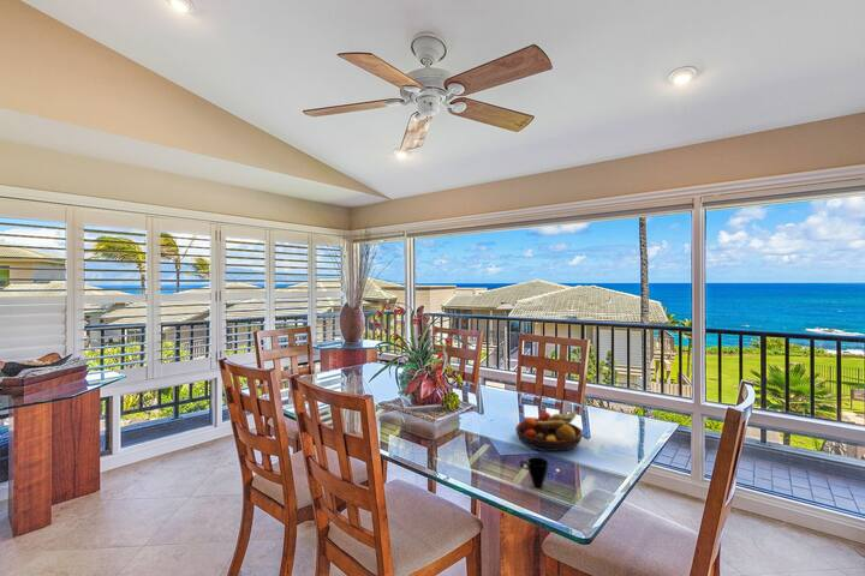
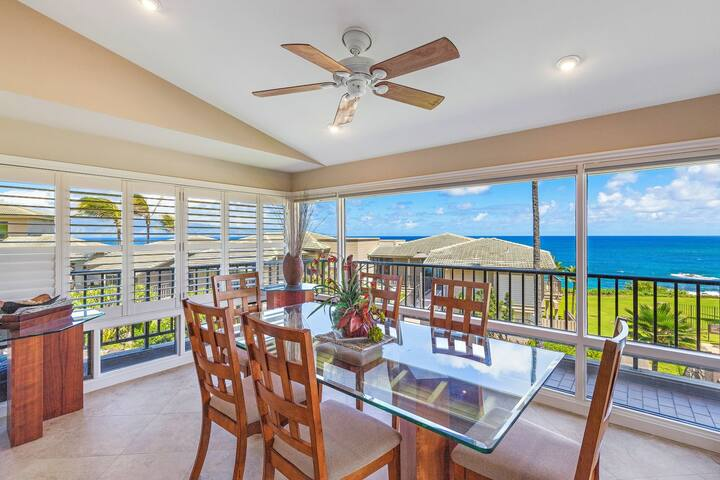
- cup (533, 472)
- fruit bowl (548, 426)
